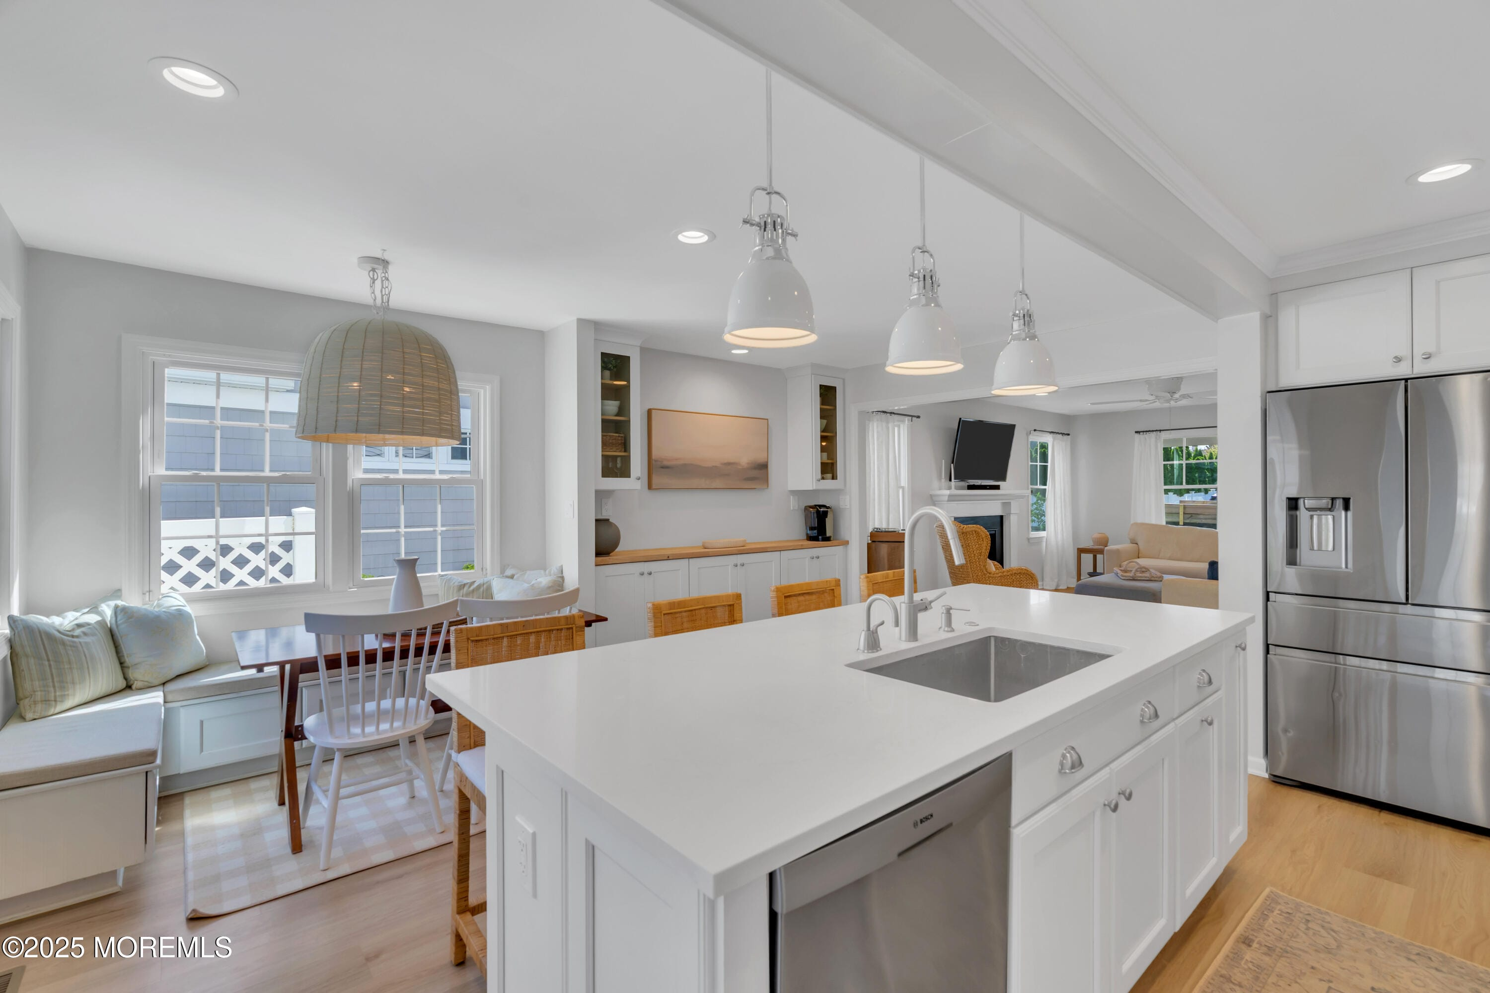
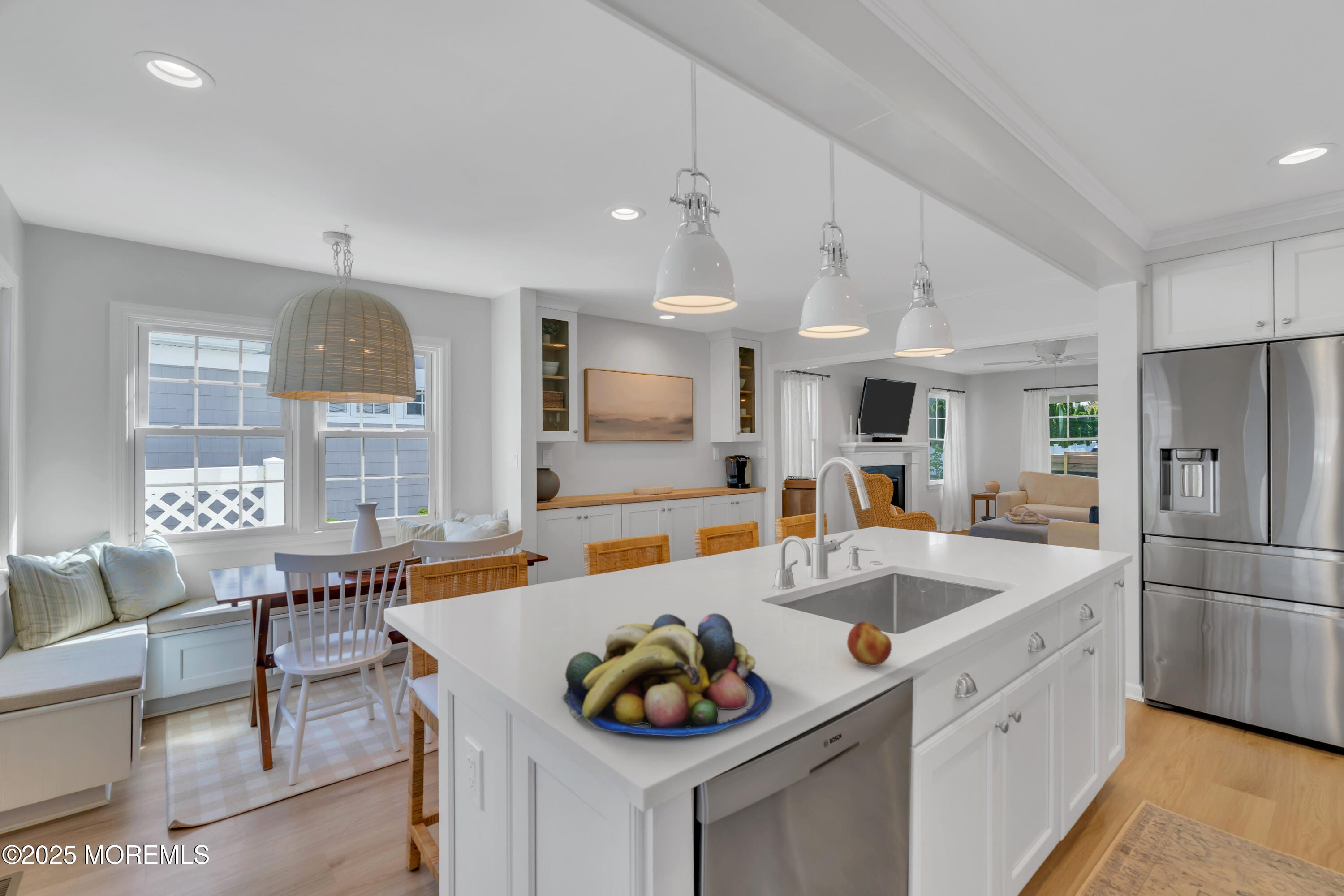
+ fruit bowl (670, 657)
+ fruit (869, 644)
